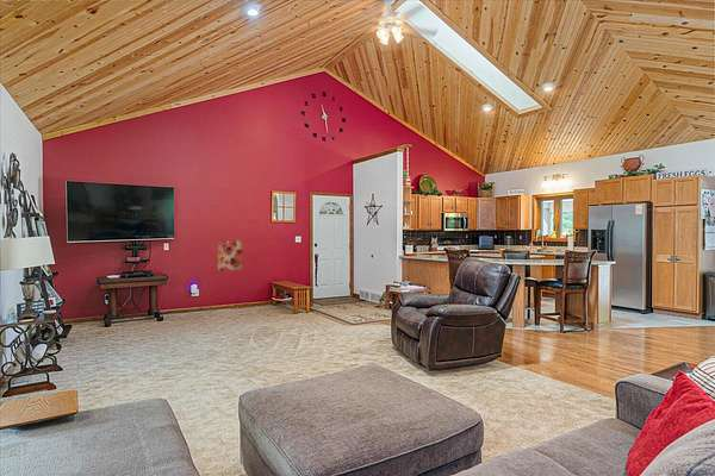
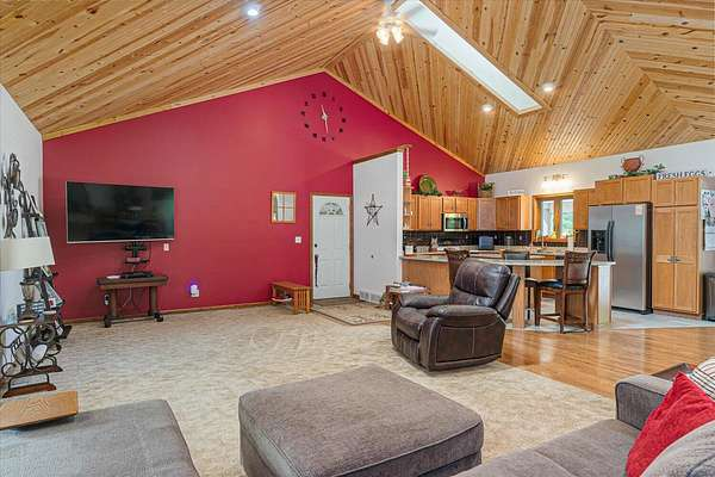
- wall art (229, 255)
